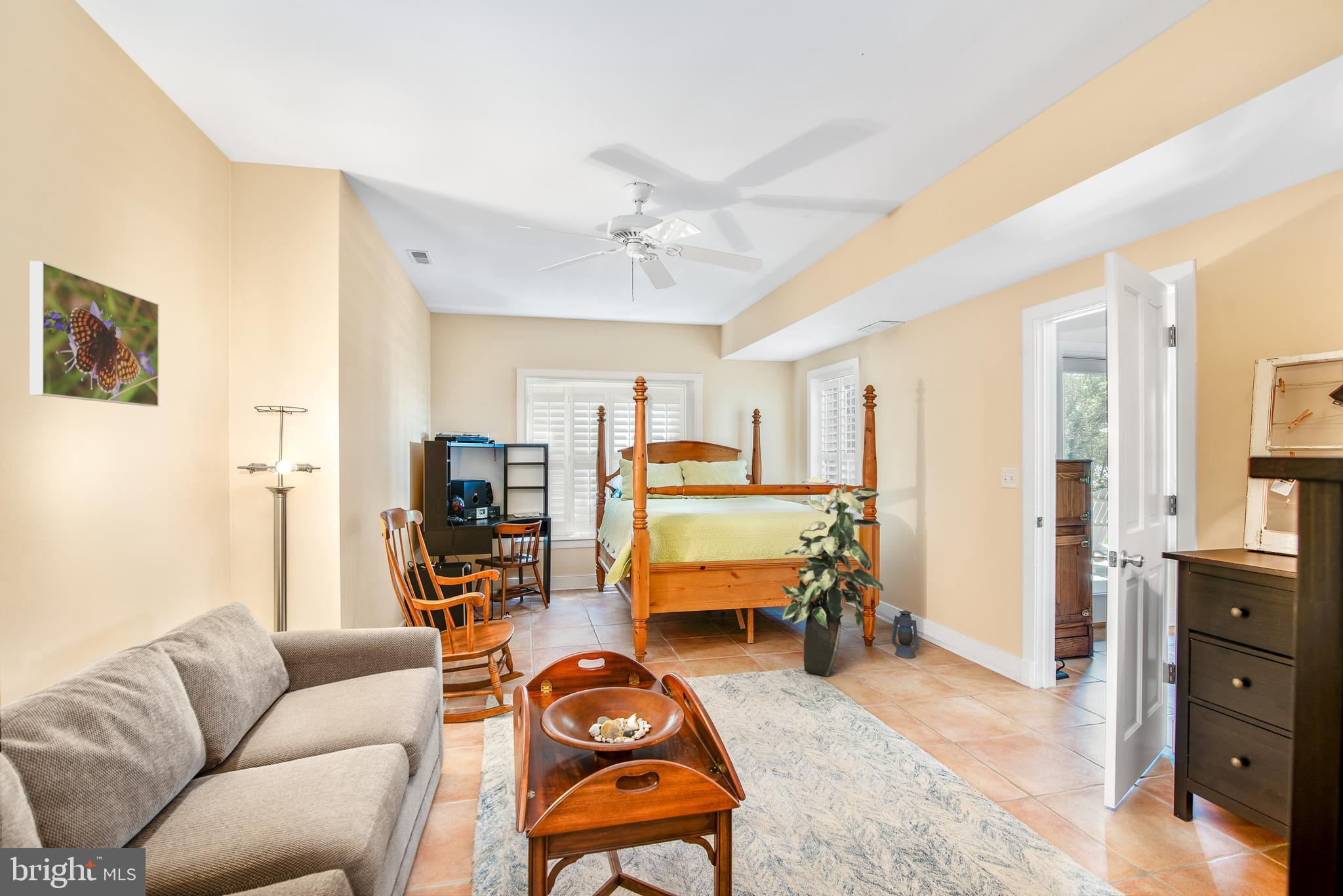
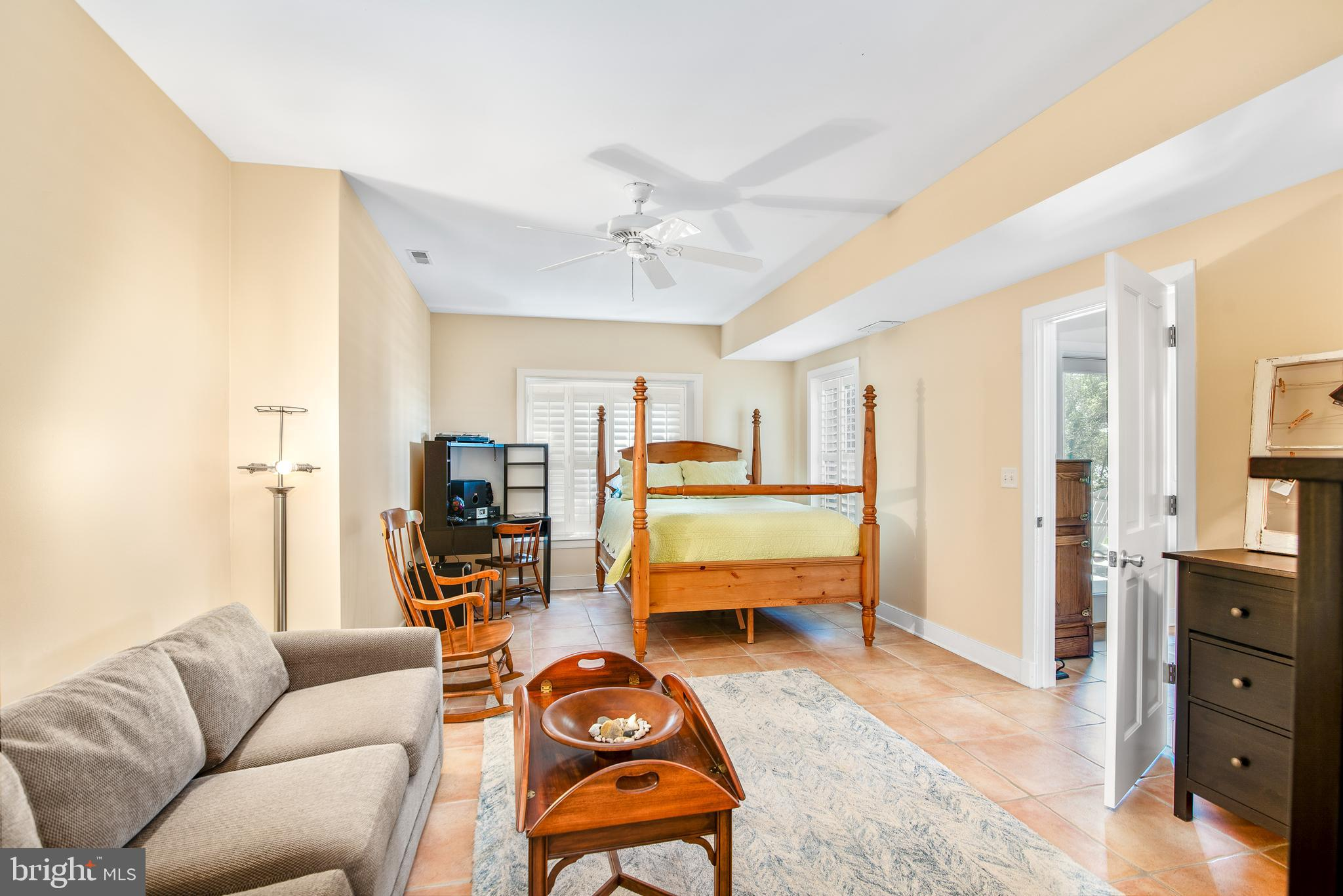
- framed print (102, 343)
- indoor plant (827, 574)
- lantern (904, 633)
